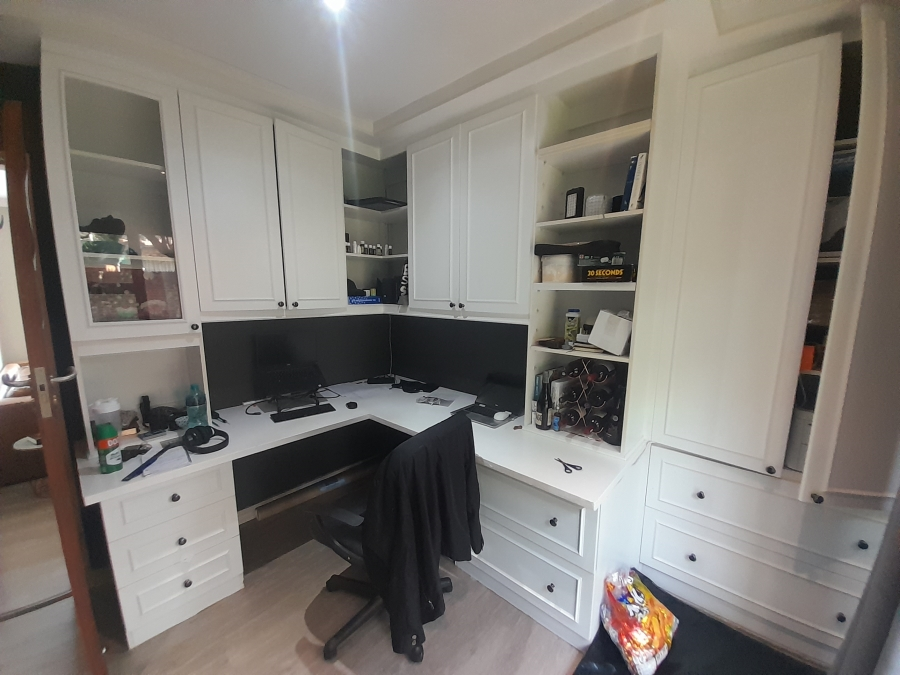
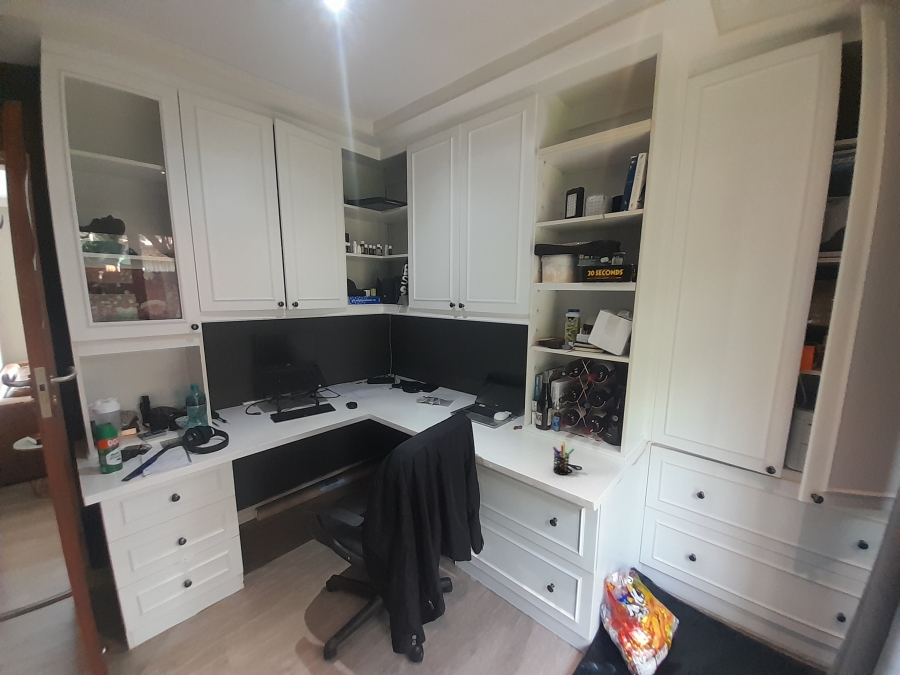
+ pen holder (563, 457)
